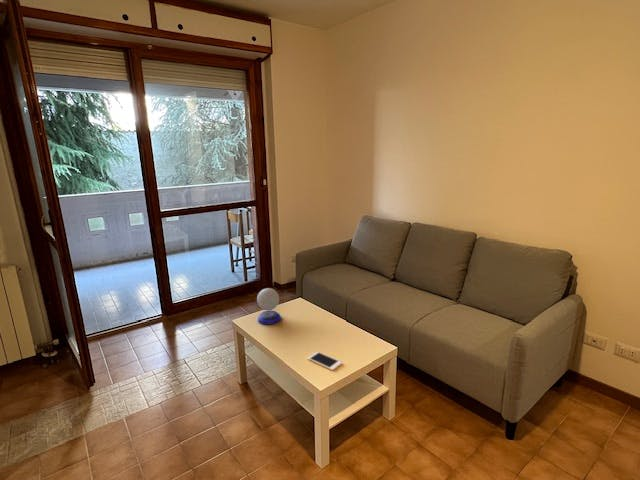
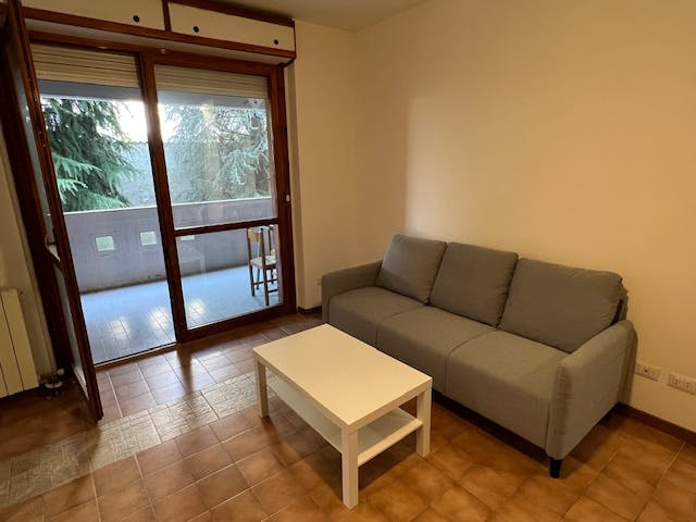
- speaker (268, 304)
- cell phone (324, 360)
